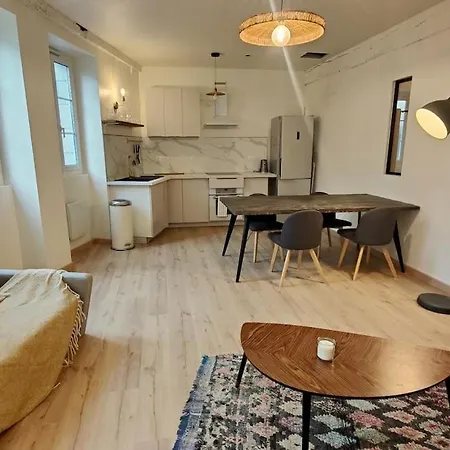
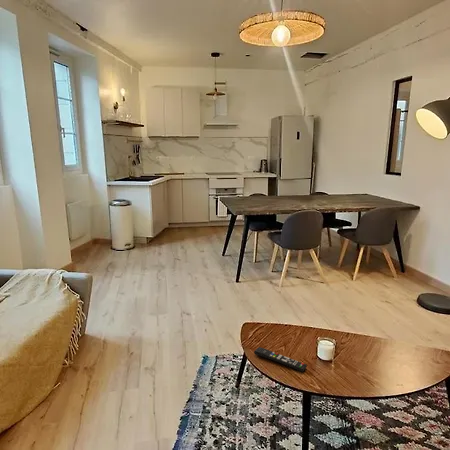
+ remote control (279, 358)
